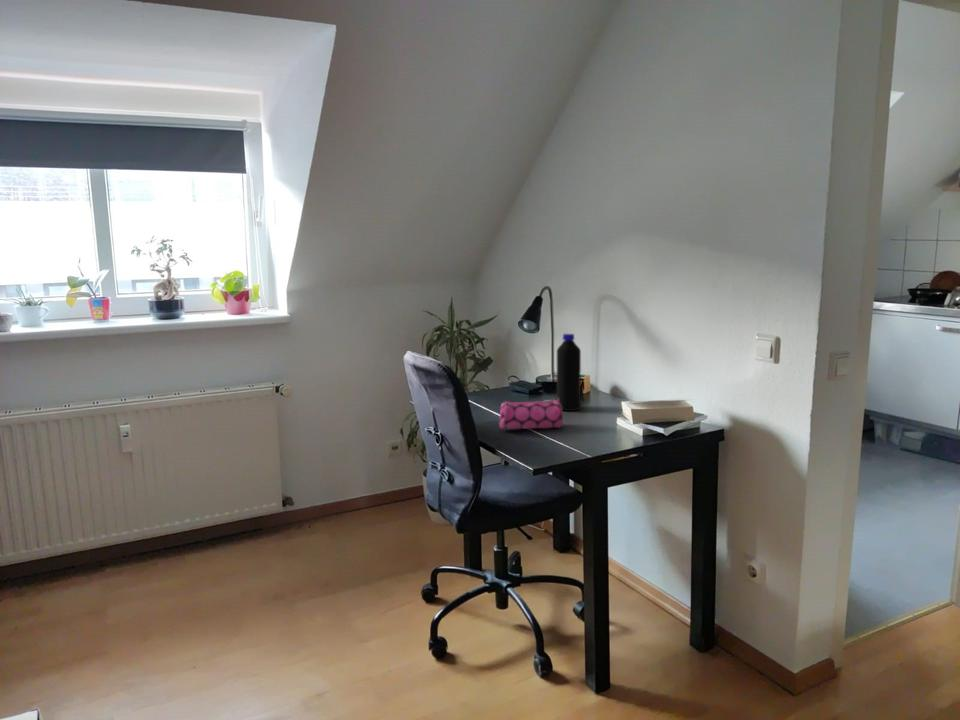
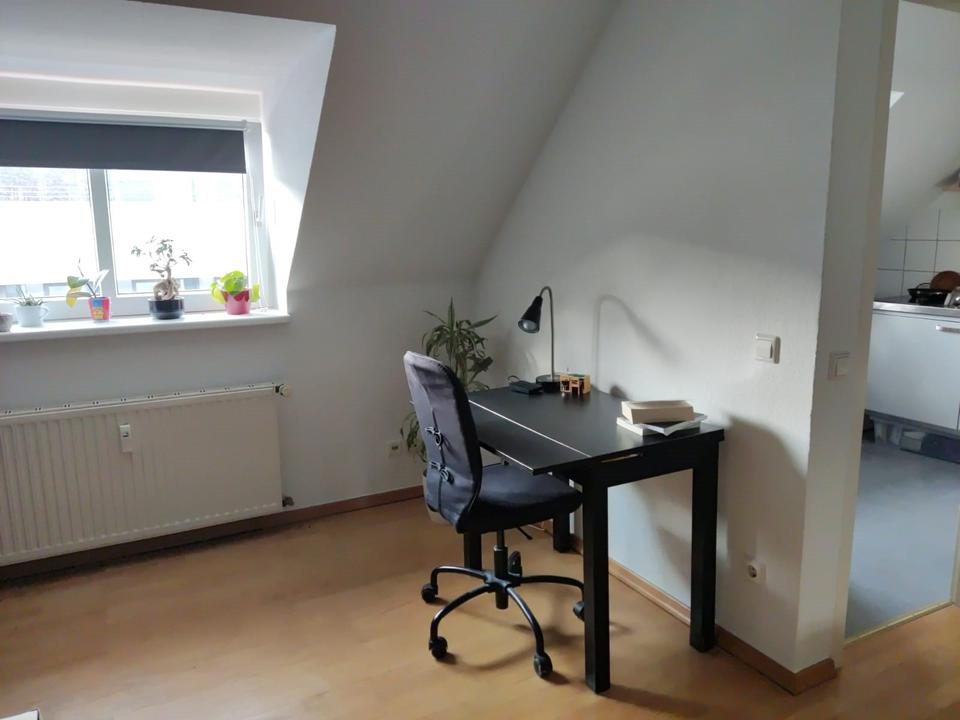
- pencil case (530, 413)
- bottle (568, 371)
